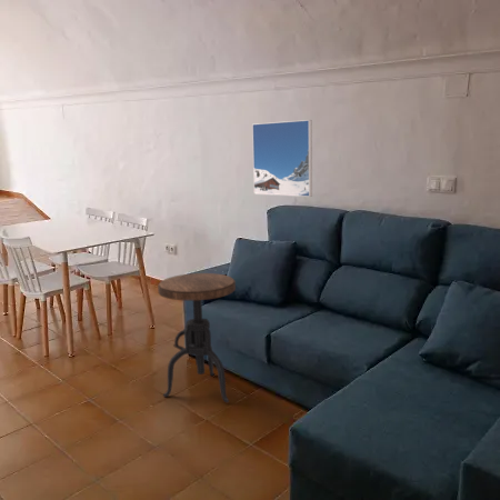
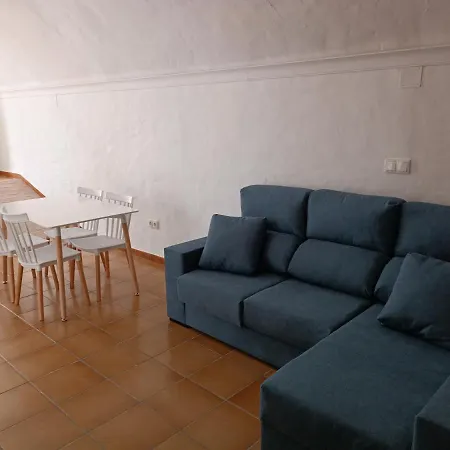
- side table (199, 337)
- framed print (281, 159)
